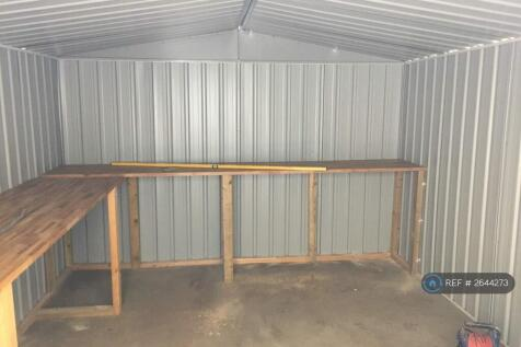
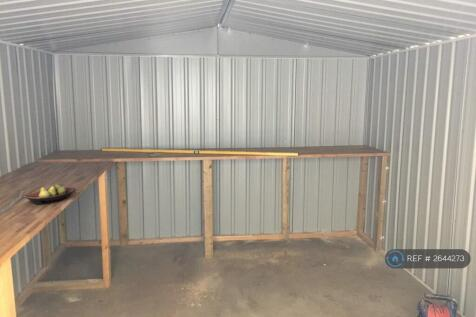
+ fruit bowl (51, 193)
